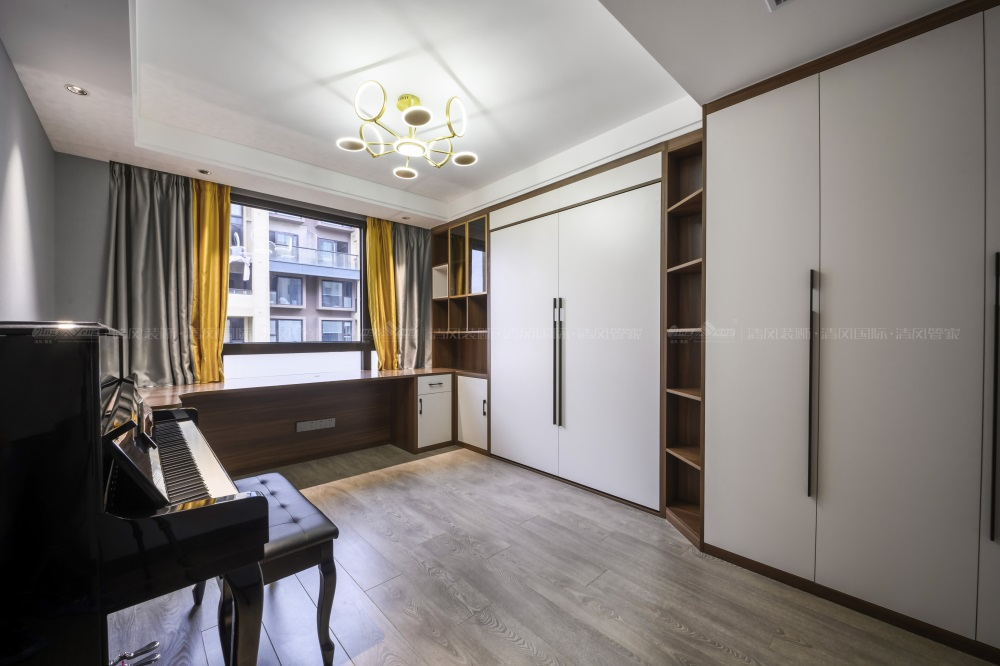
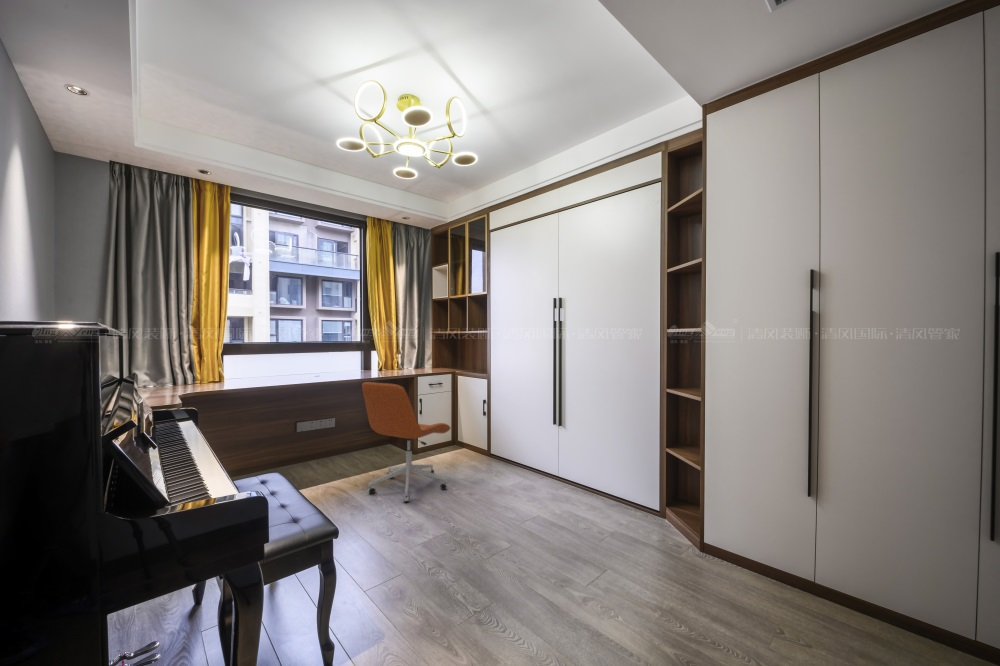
+ office chair (408, 432)
